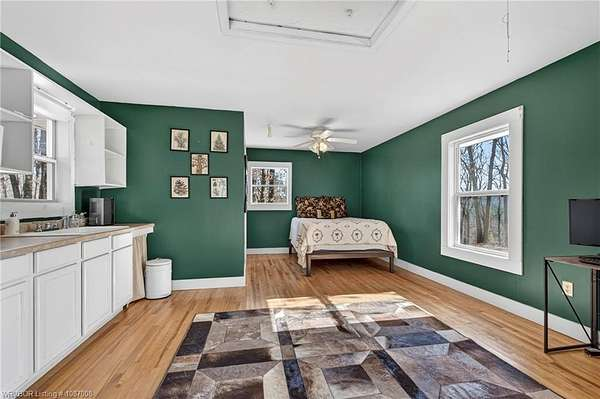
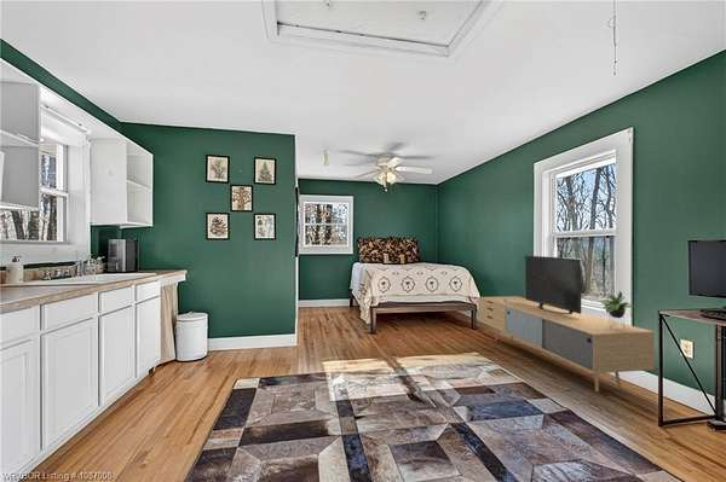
+ media console (546, 308)
